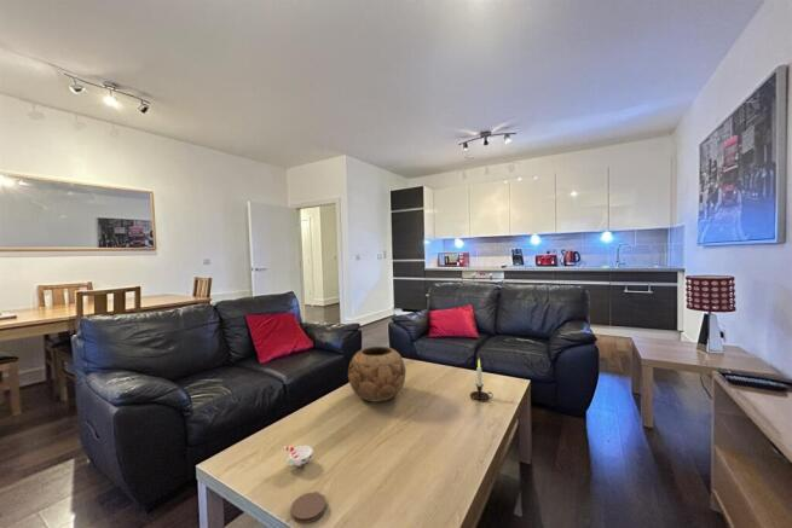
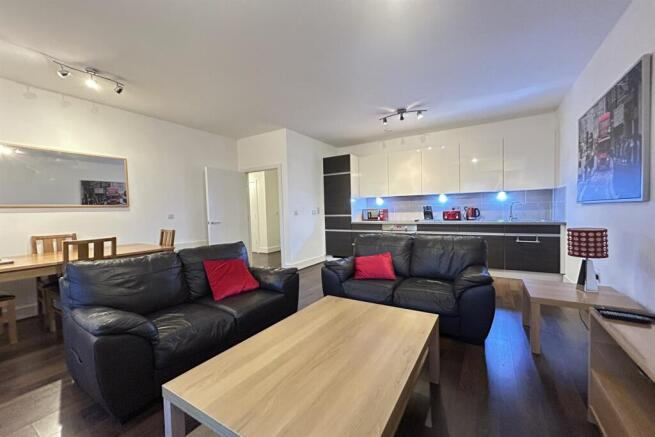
- decorative bowl (376, 372)
- cup (299, 456)
- candle (480, 378)
- coaster (308, 506)
